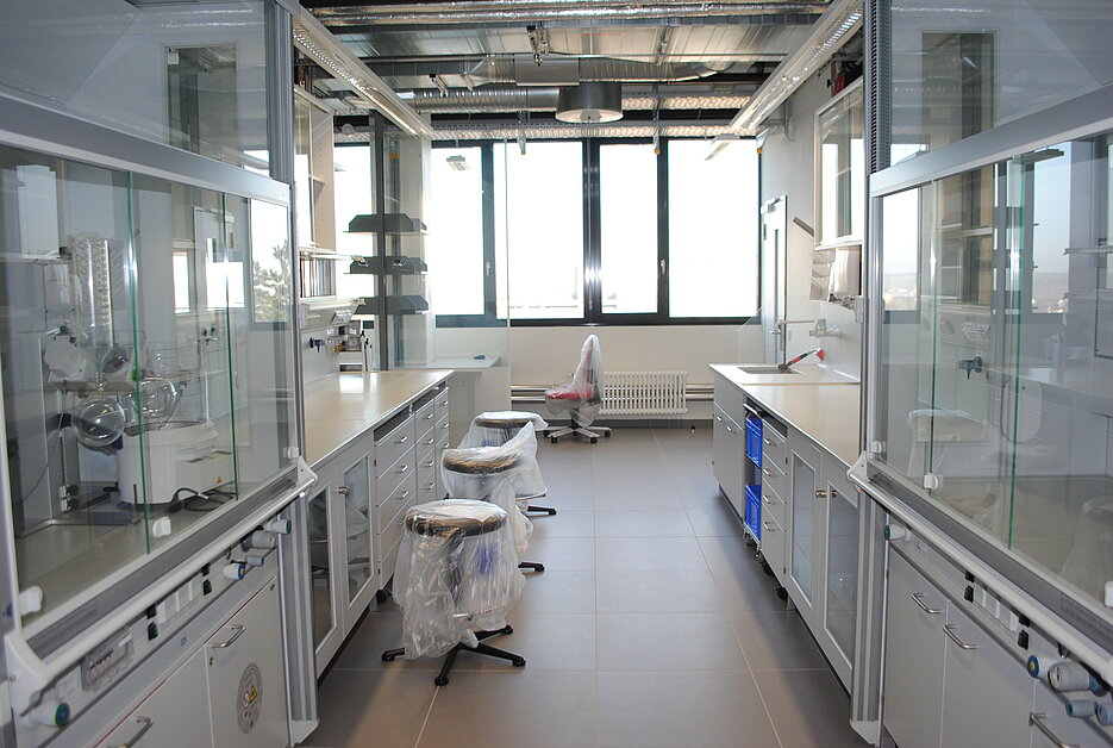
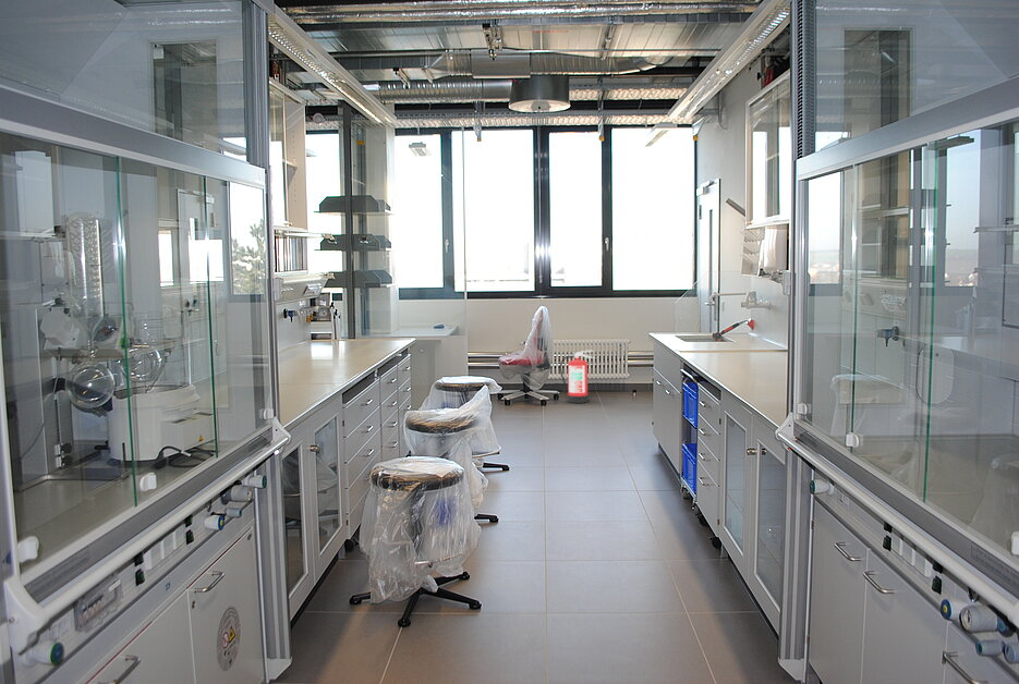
+ fire extinguisher (578, 376)
